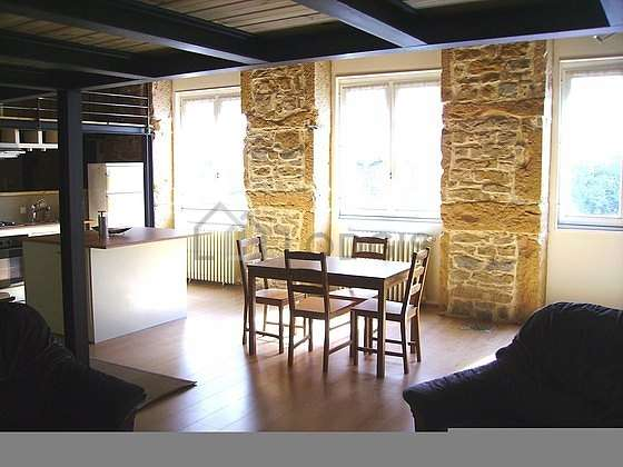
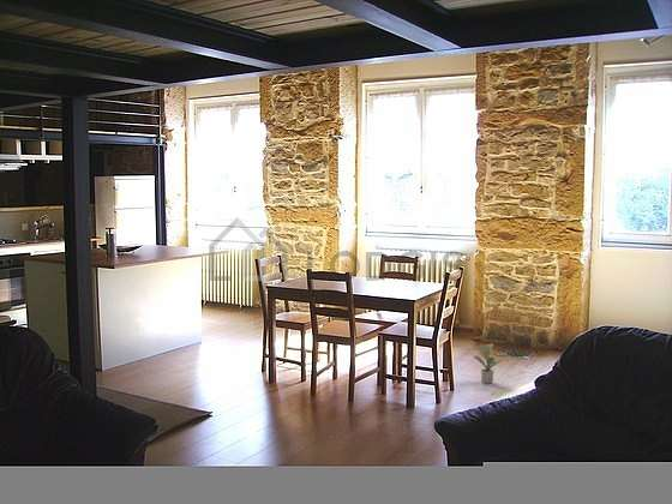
+ potted plant (488, 361)
